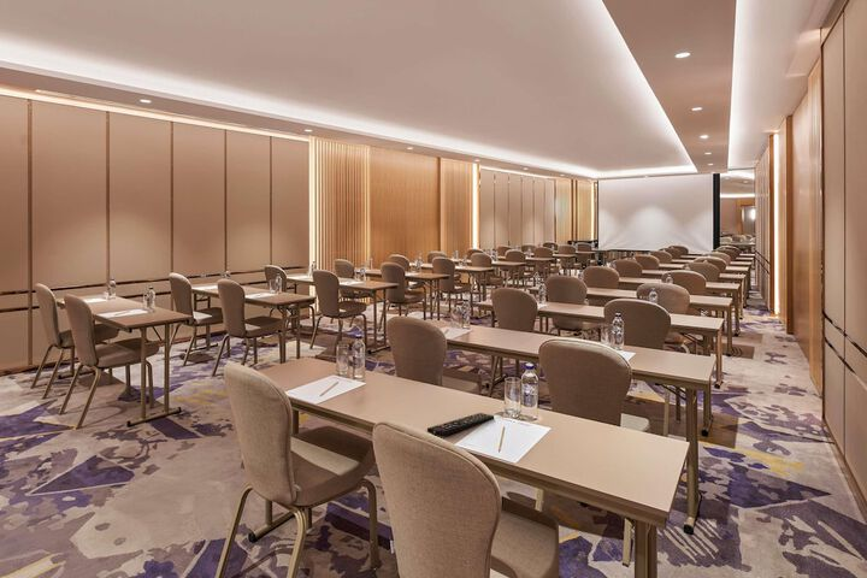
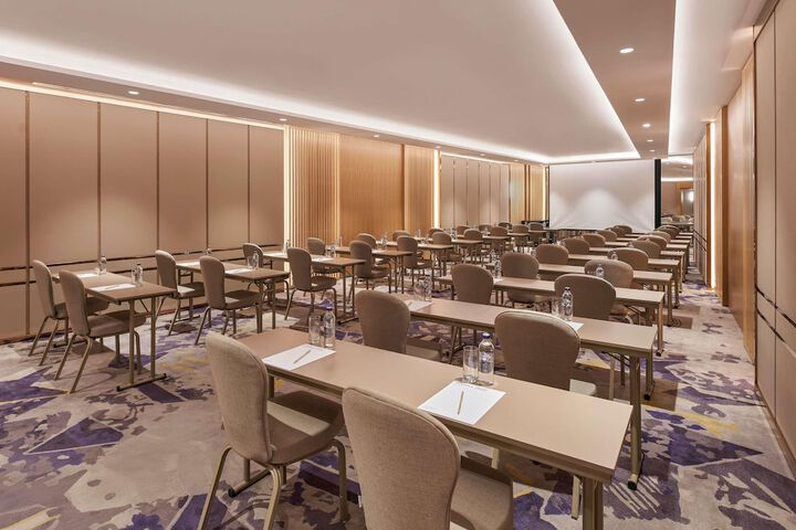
- remote control (461, 423)
